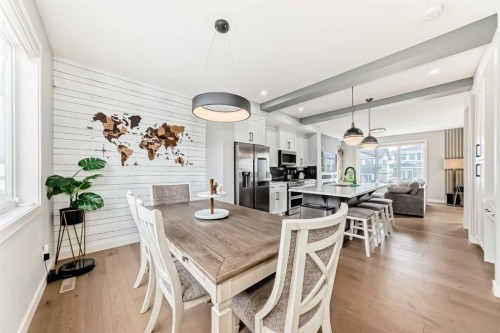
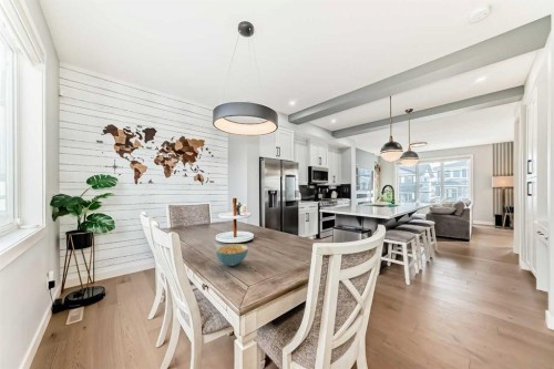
+ cereal bowl (232, 256)
